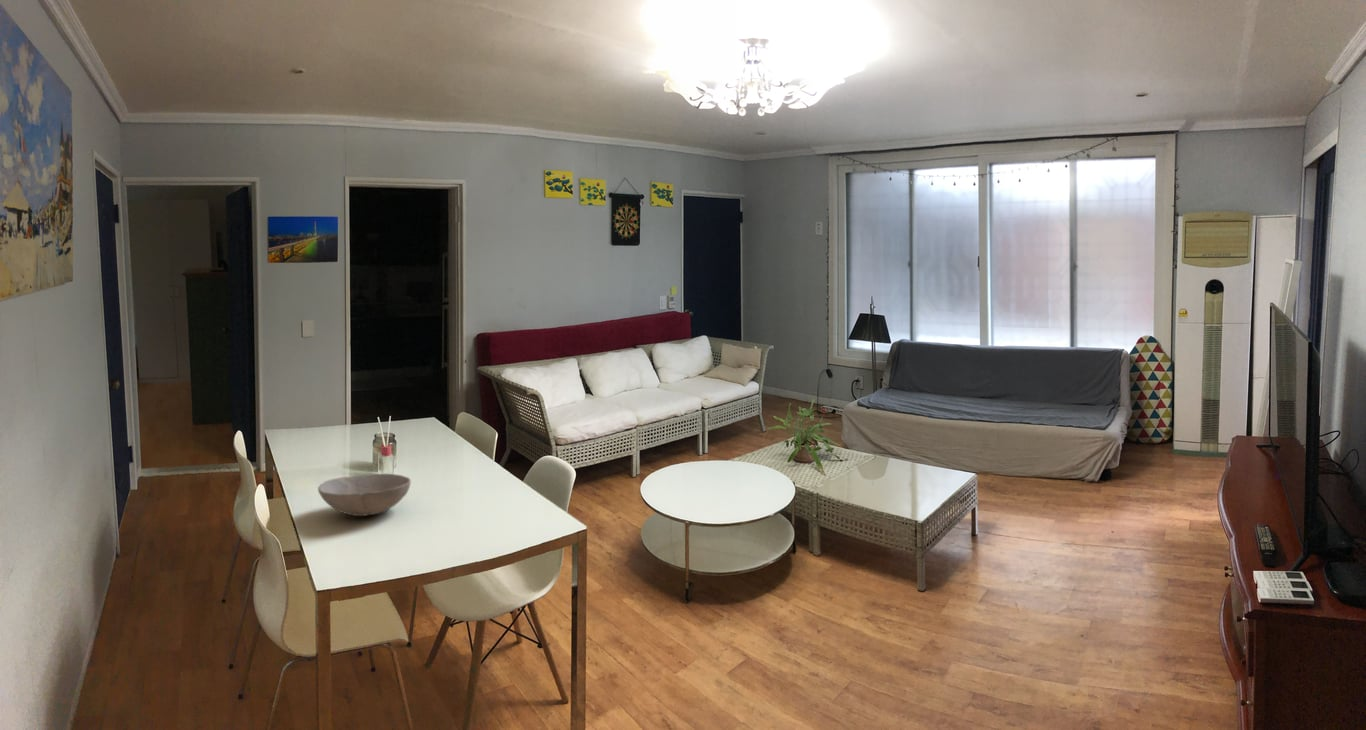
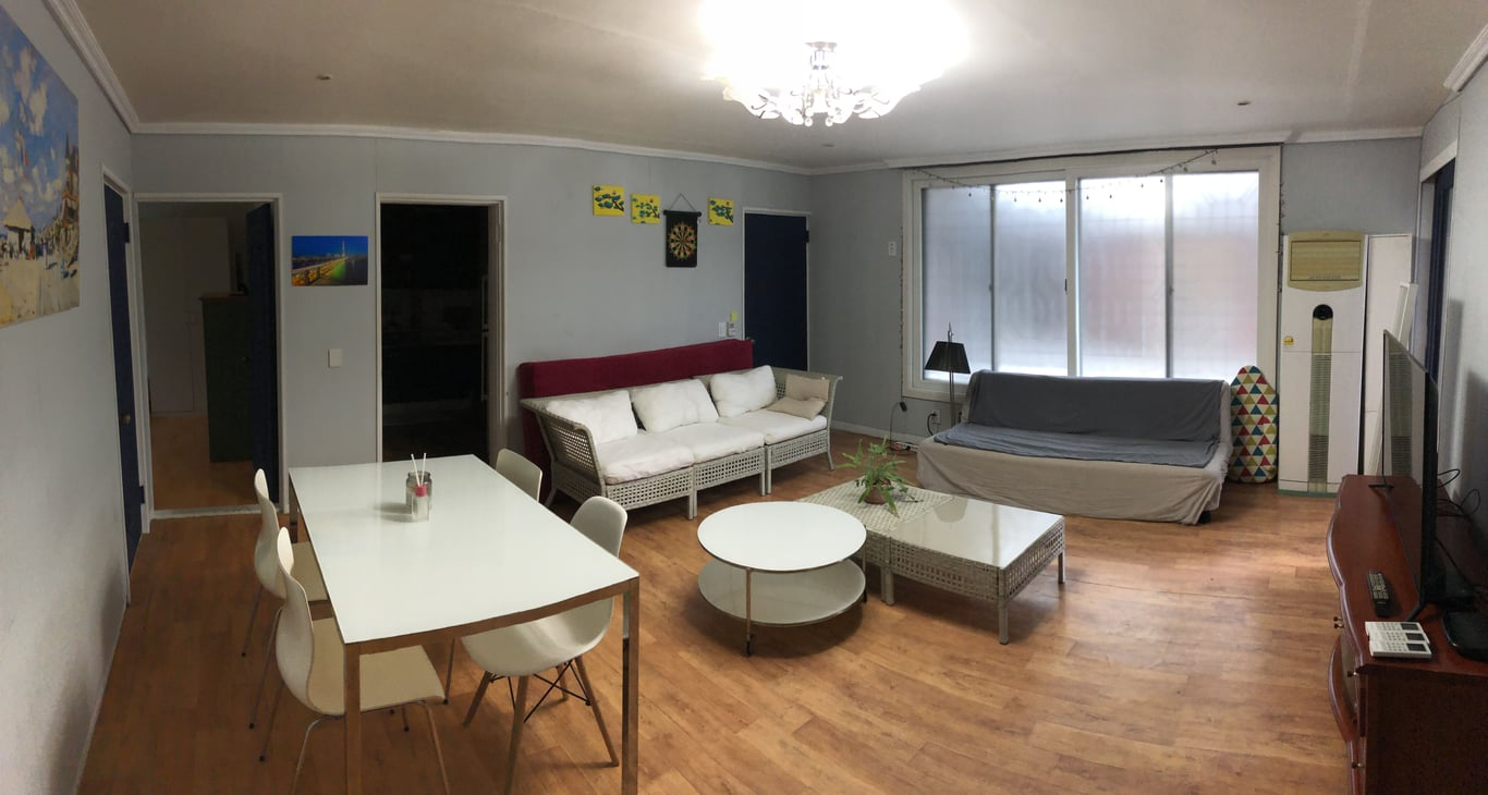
- bowl (366, 497)
